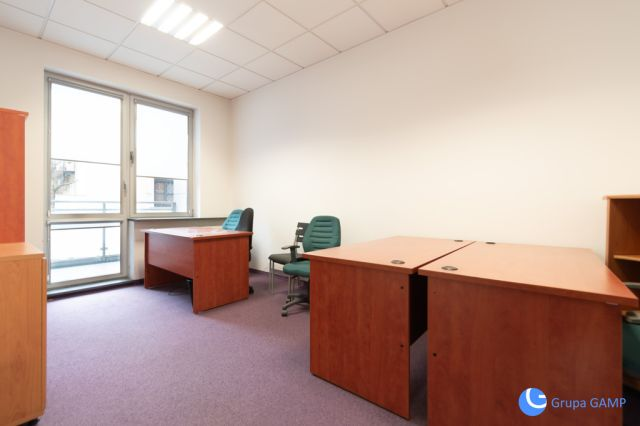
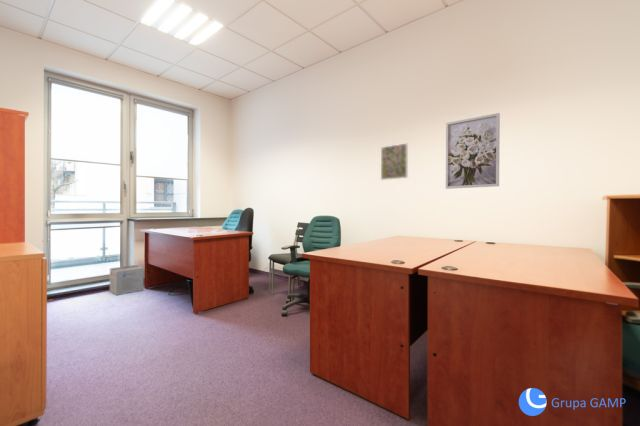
+ cardboard box (126, 279)
+ wall art (471, 153)
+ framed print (393, 162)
